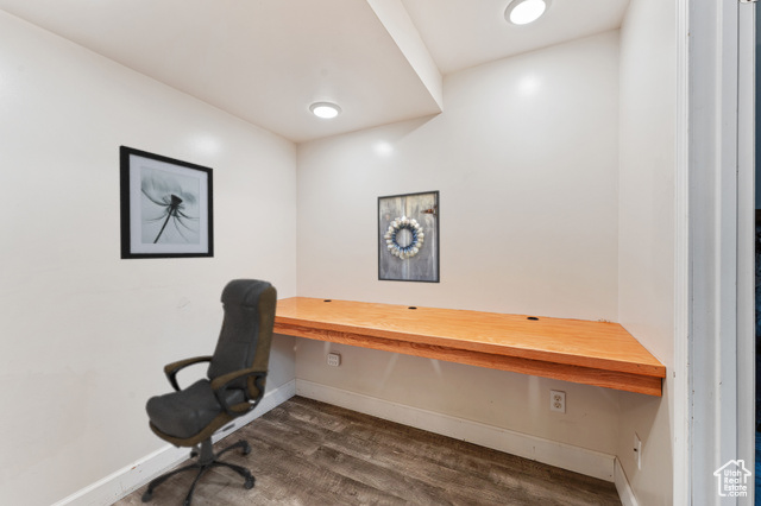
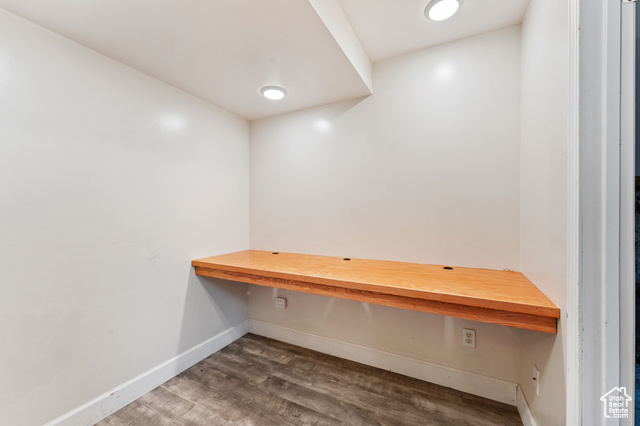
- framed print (407, 238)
- office chair (216, 378)
- wall art (171, 208)
